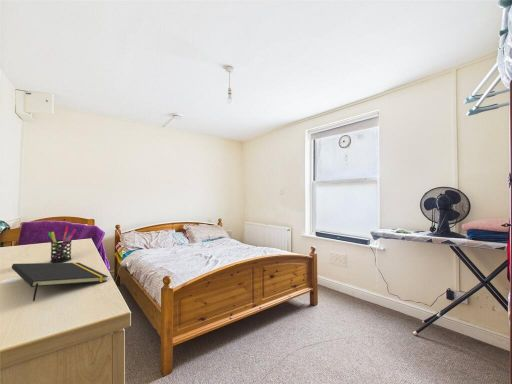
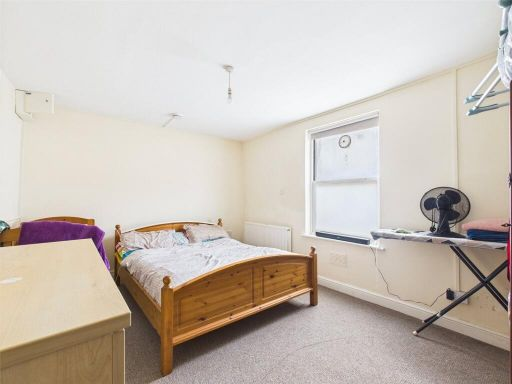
- pen holder (59, 243)
- notepad (59, 272)
